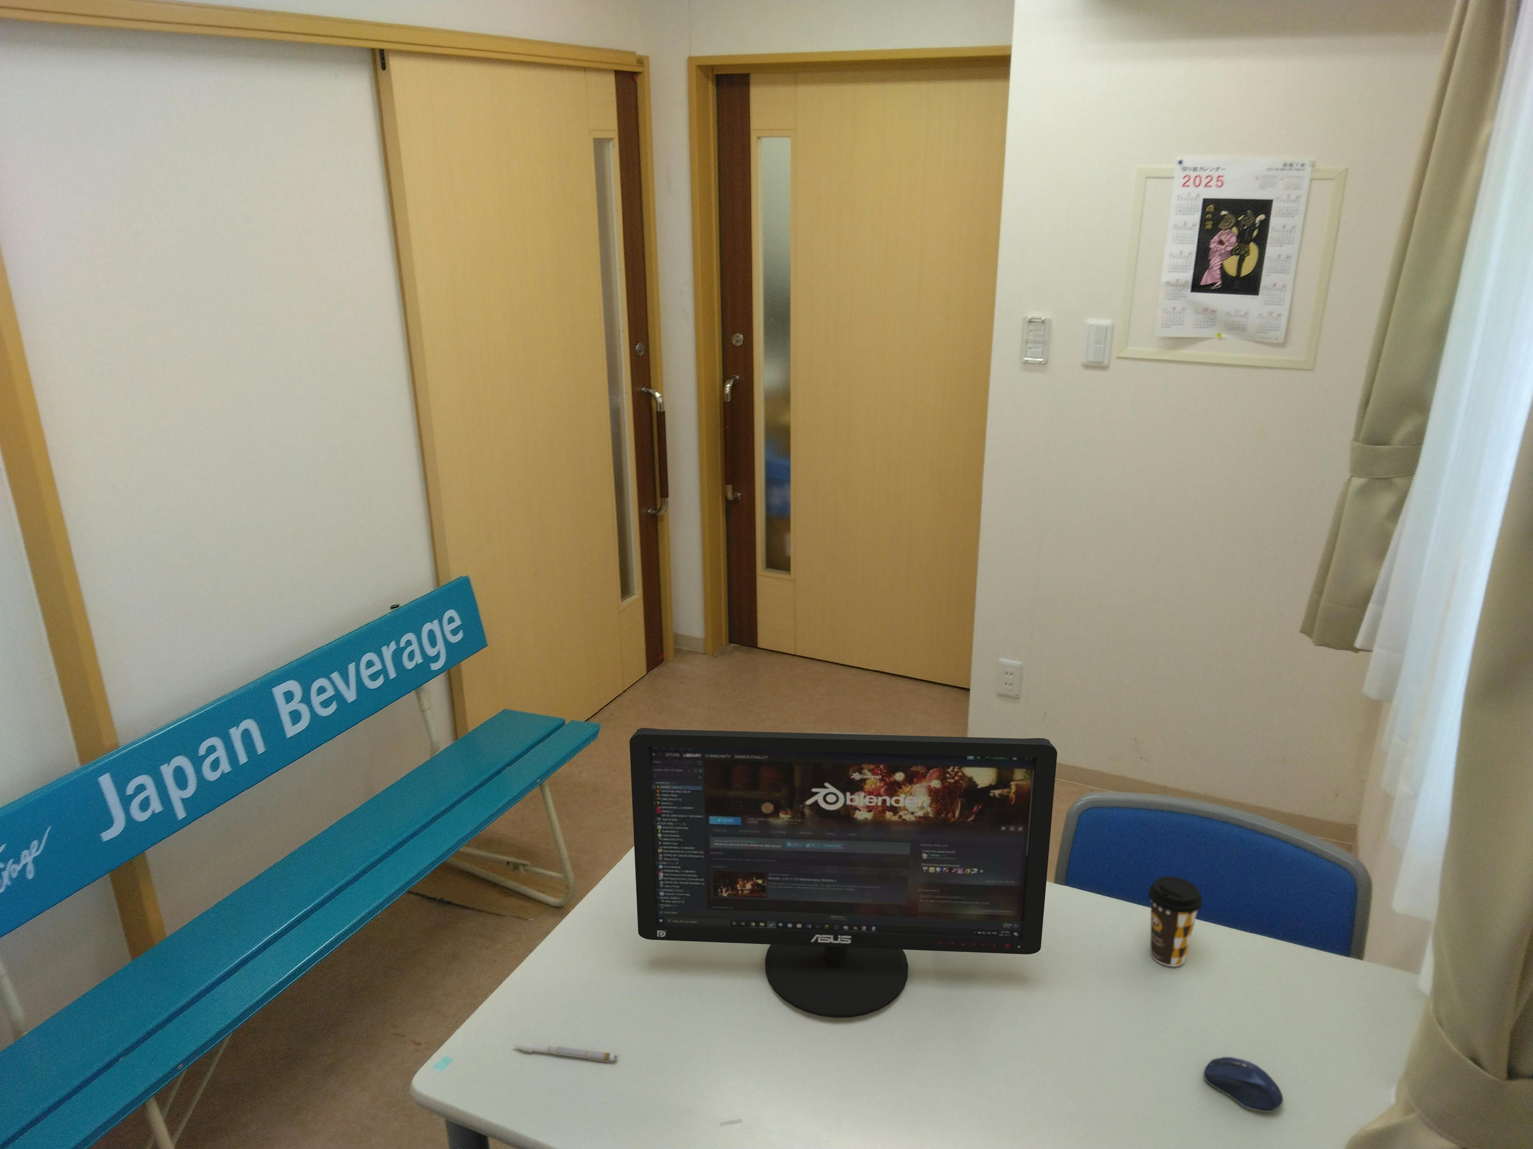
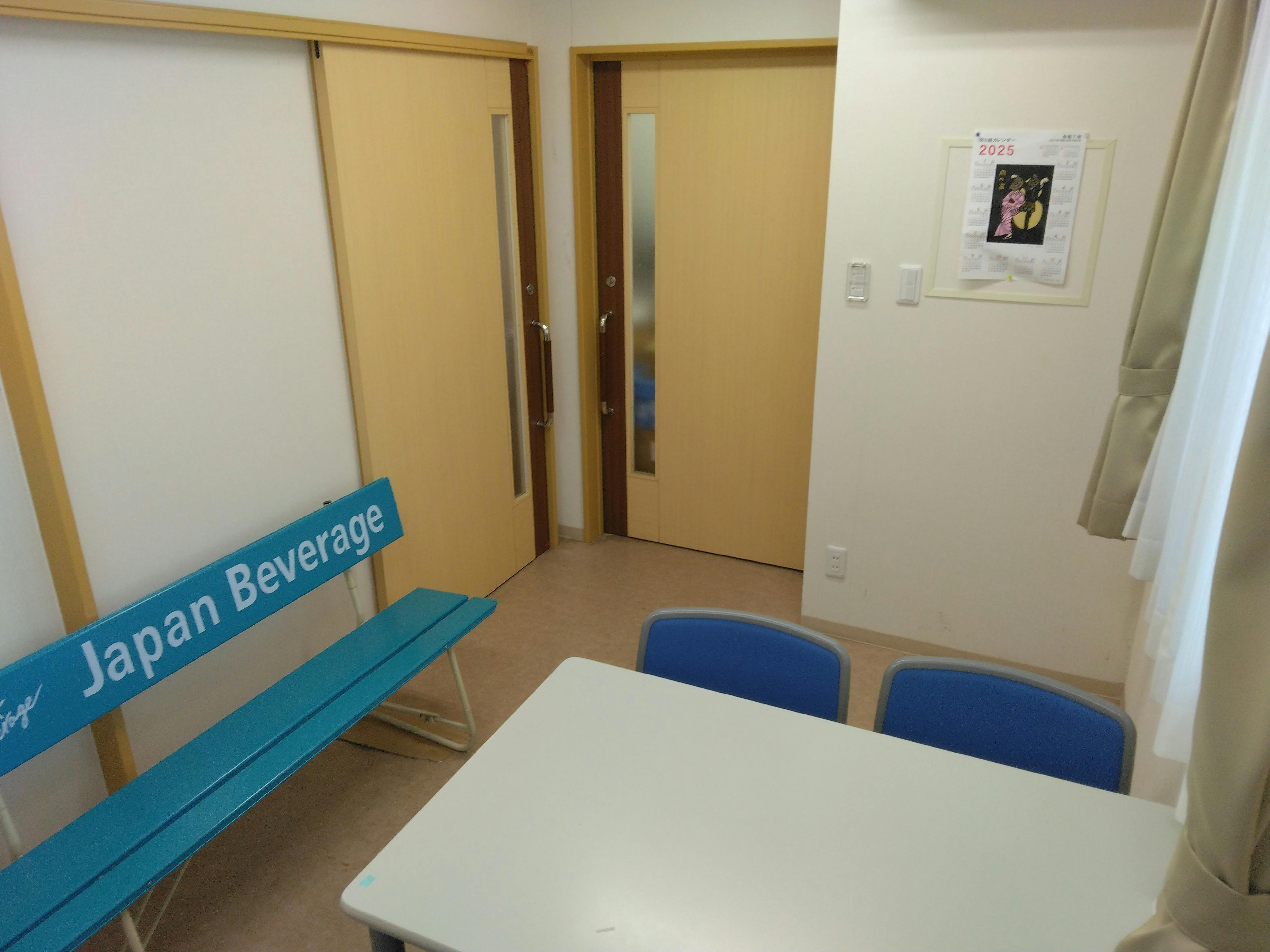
- coffee cup (1172, 922)
- computer monitor (839, 851)
- toy rocket (565, 1051)
- computer mouse (1246, 1077)
